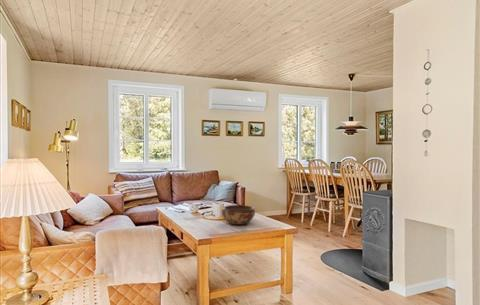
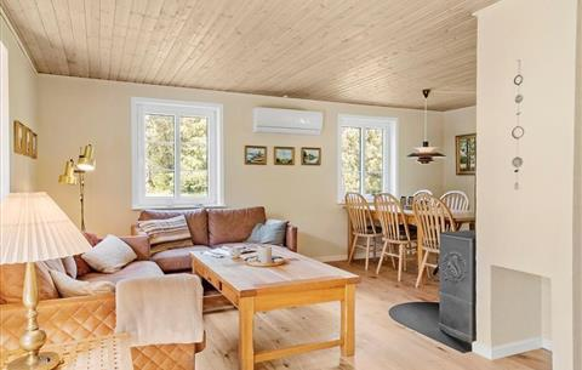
- decorative bowl (238, 215)
